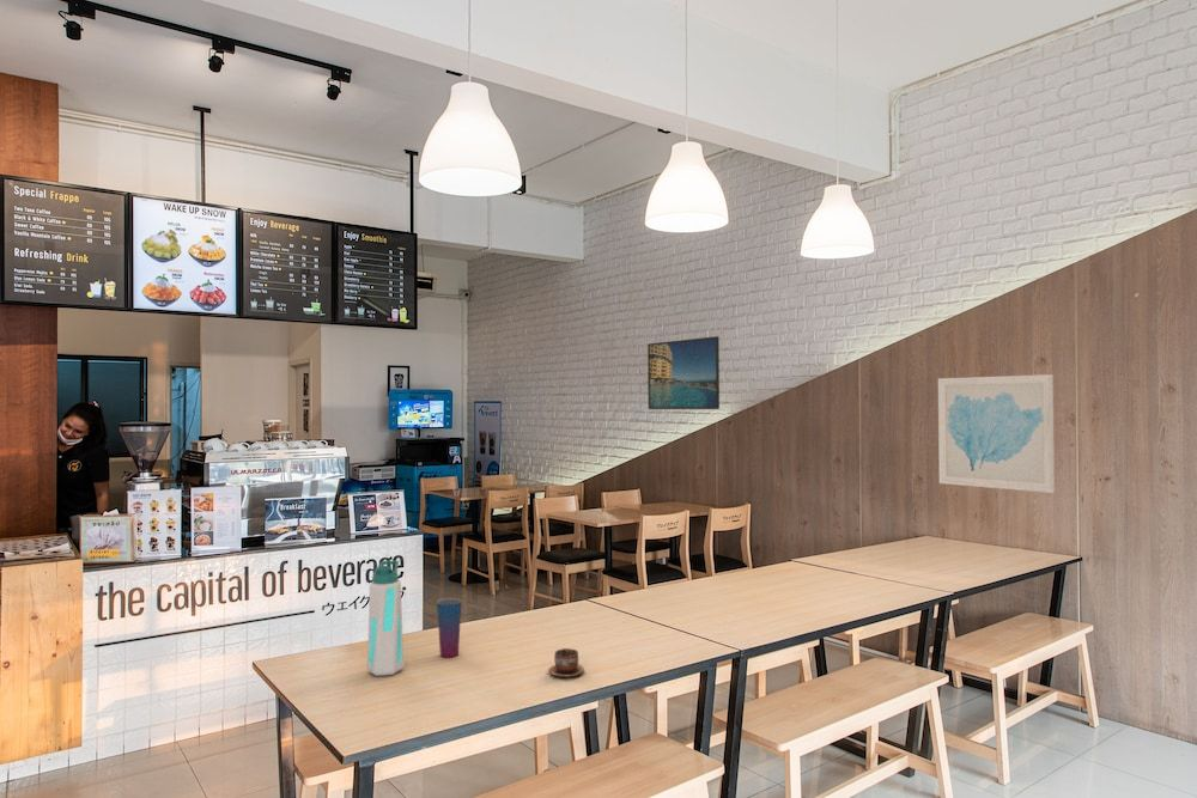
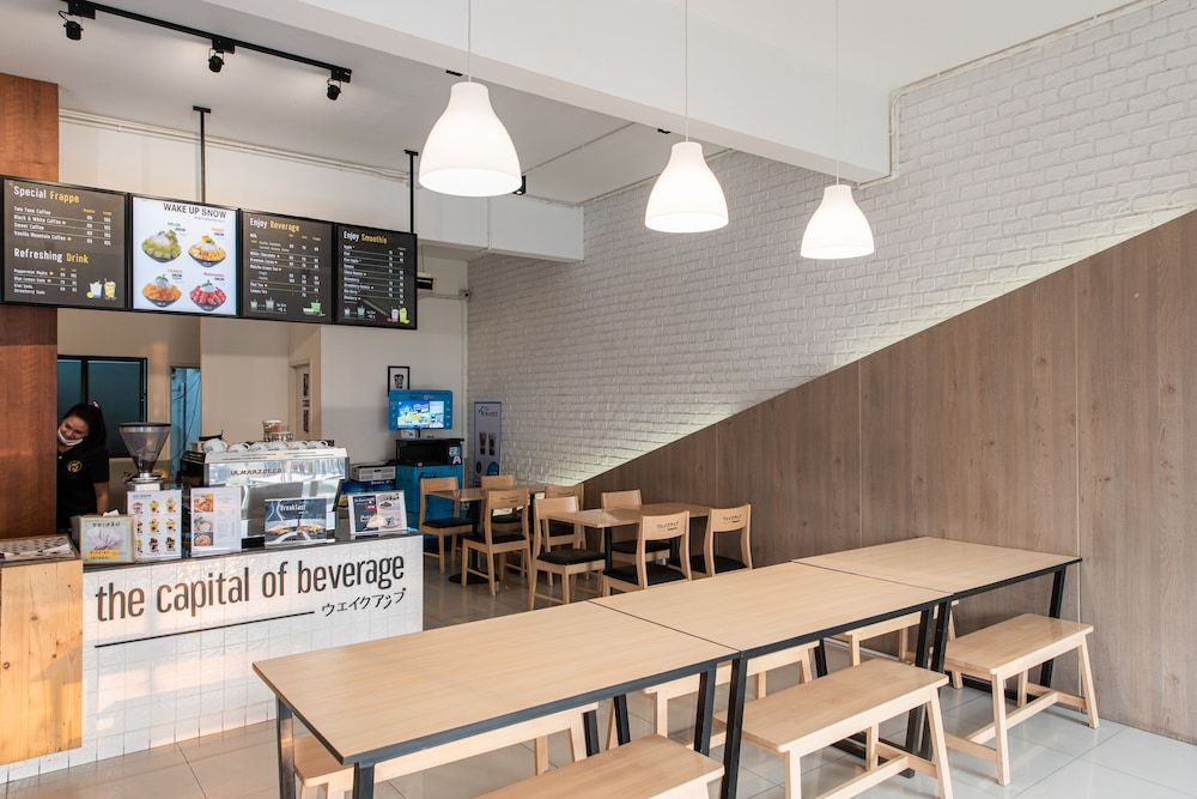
- cup (449, 627)
- cup (566, 662)
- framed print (681, 374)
- water bottle (385, 616)
- wall art (992, 432)
